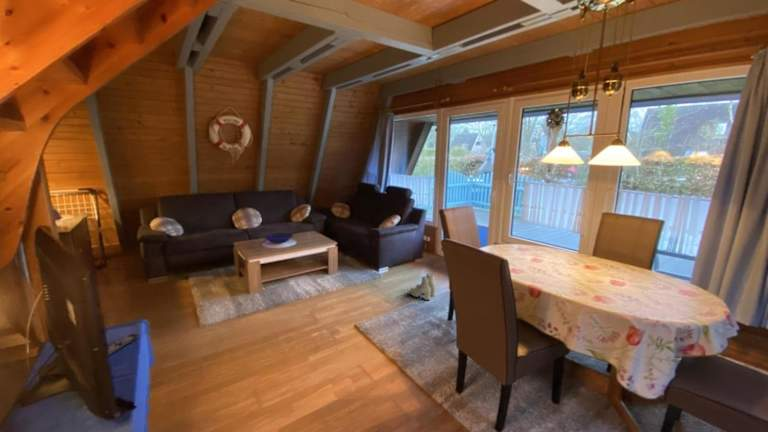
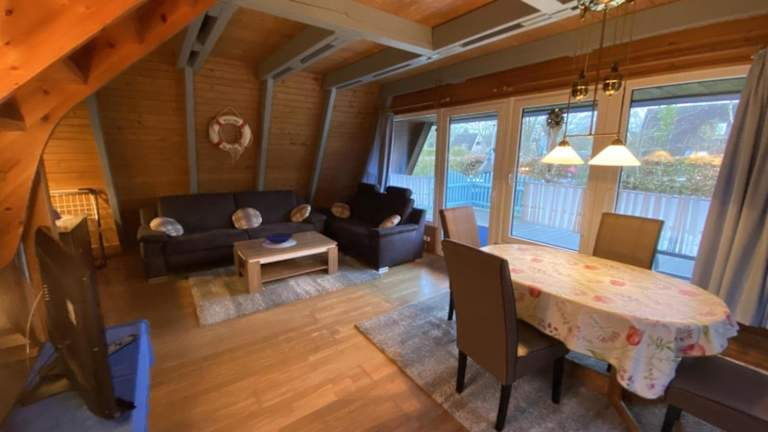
- boots (423, 284)
